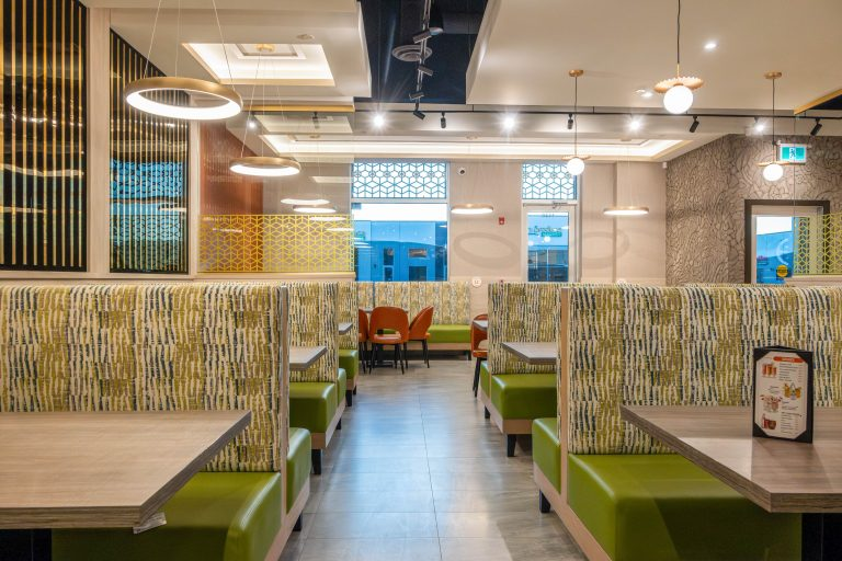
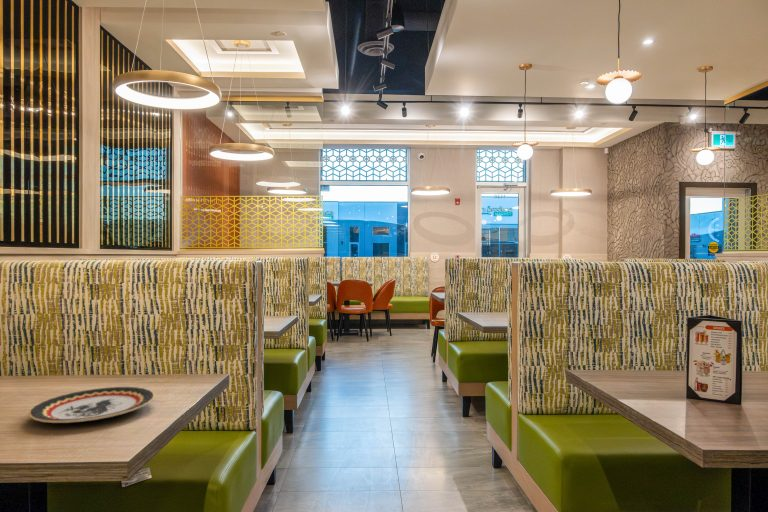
+ plate (95, 406)
